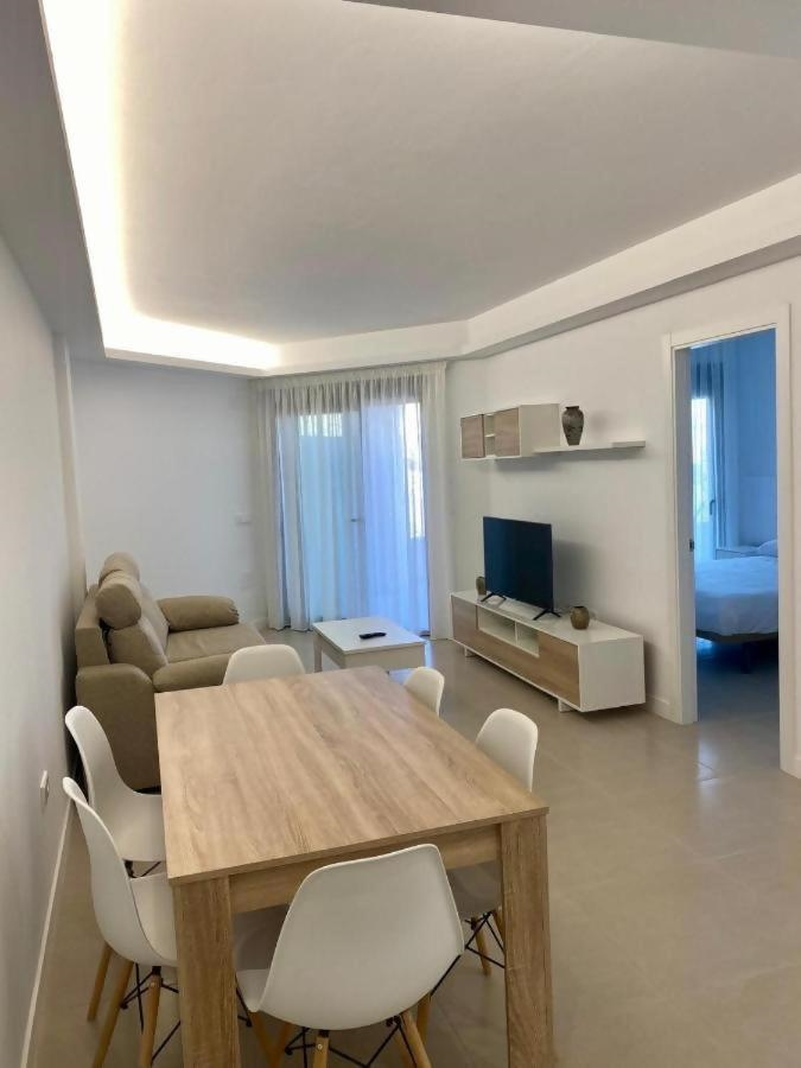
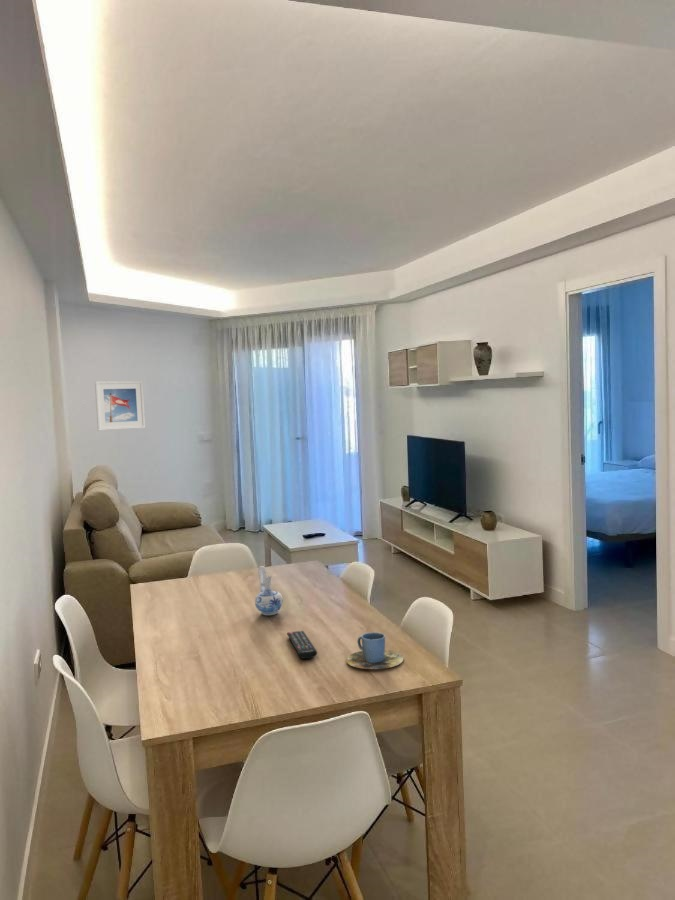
+ remote control (301, 643)
+ cup (374, 647)
+ ceramic pitcher (268, 590)
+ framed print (120, 405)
